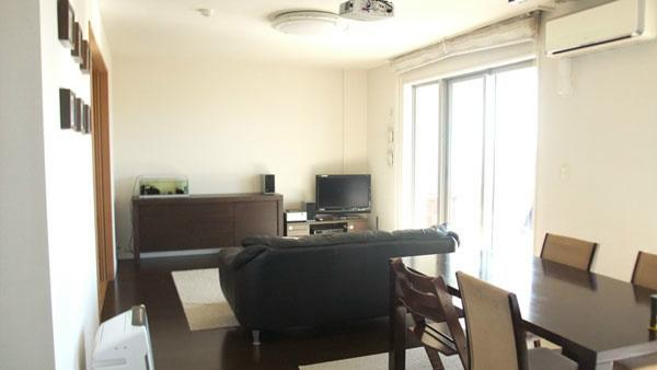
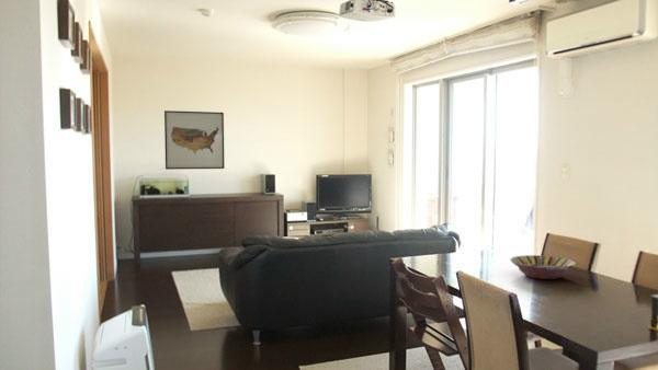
+ wall art (194, 140)
+ serving bowl (542, 268)
